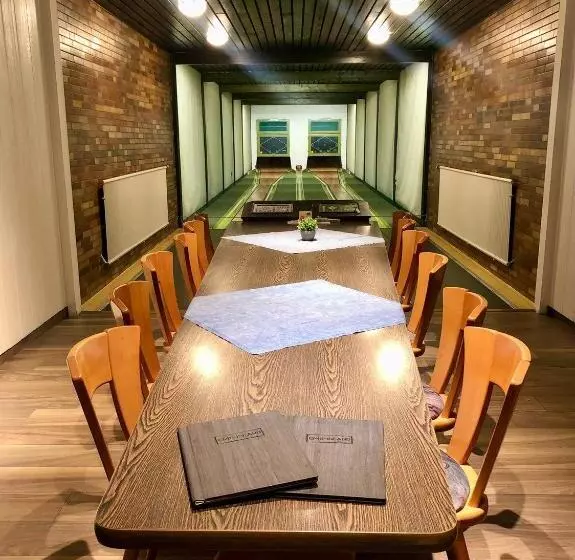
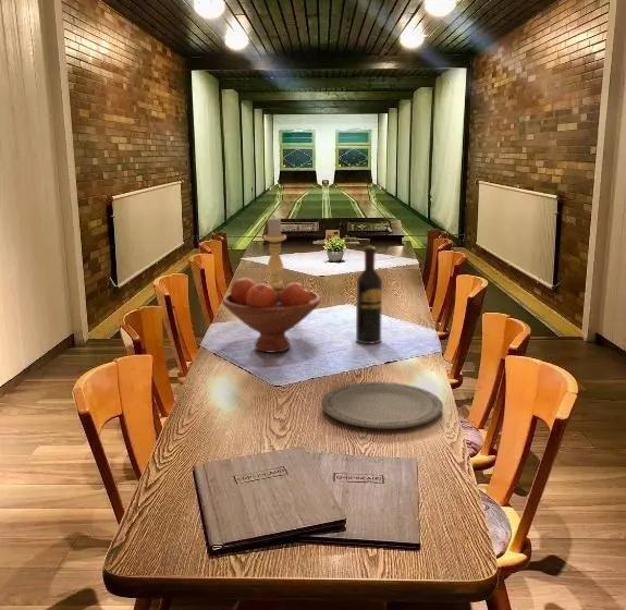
+ wine bottle (369, 294)
+ candle holder (274, 260)
+ fruit bowl (271, 313)
+ plate (381, 405)
